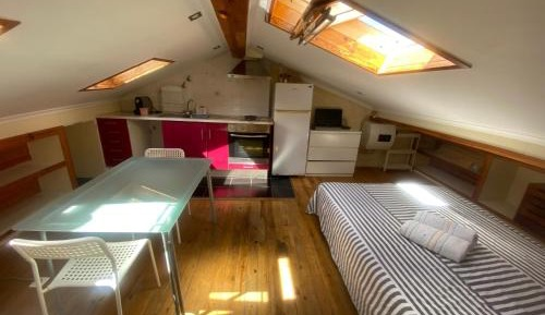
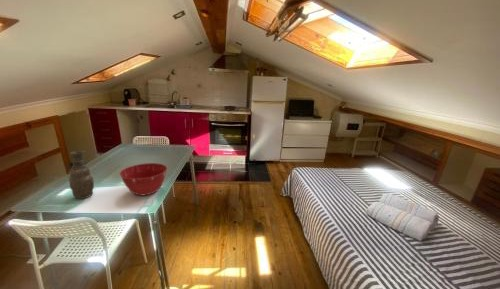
+ mixing bowl (145, 180)
+ vase (80, 174)
